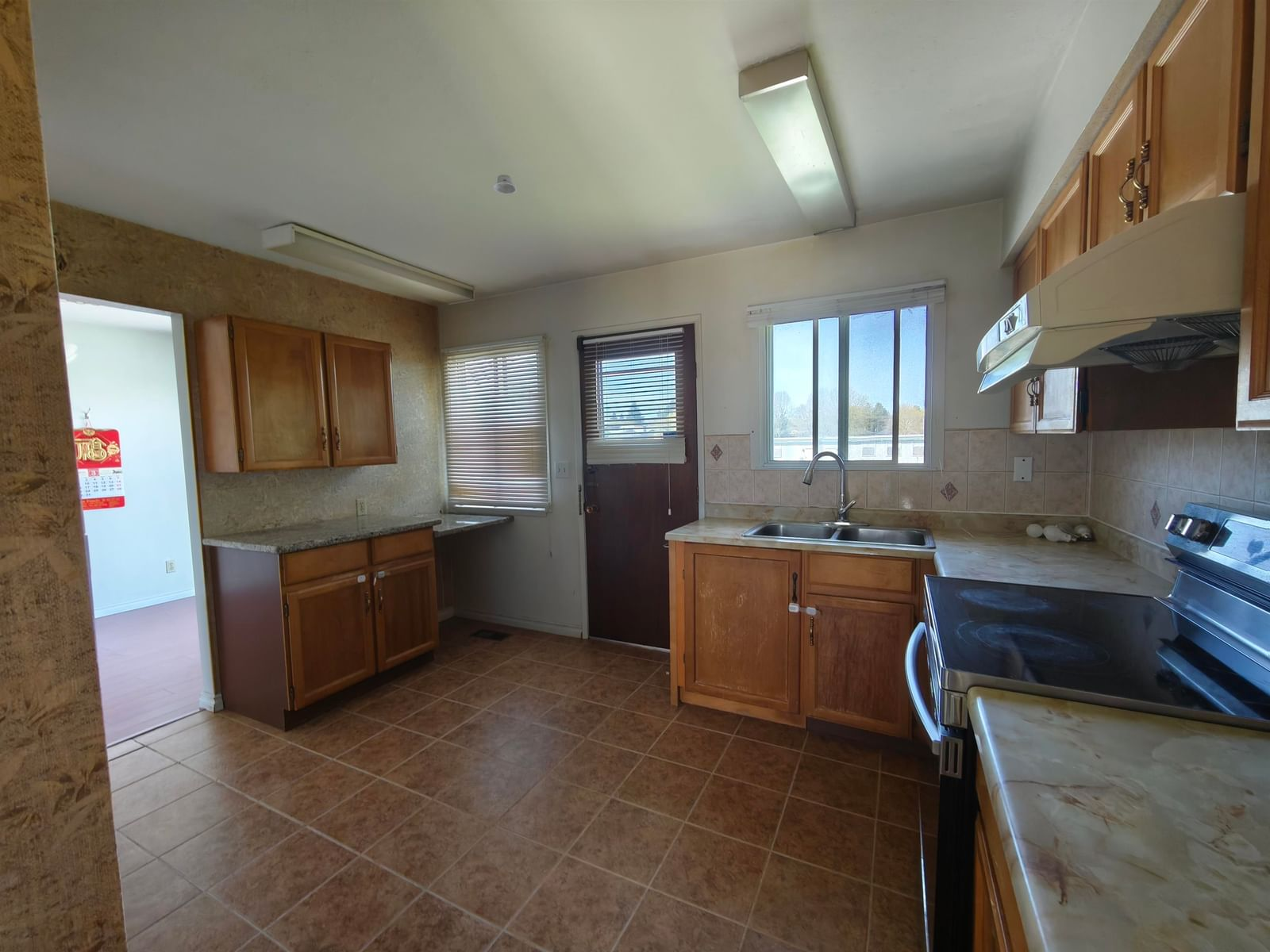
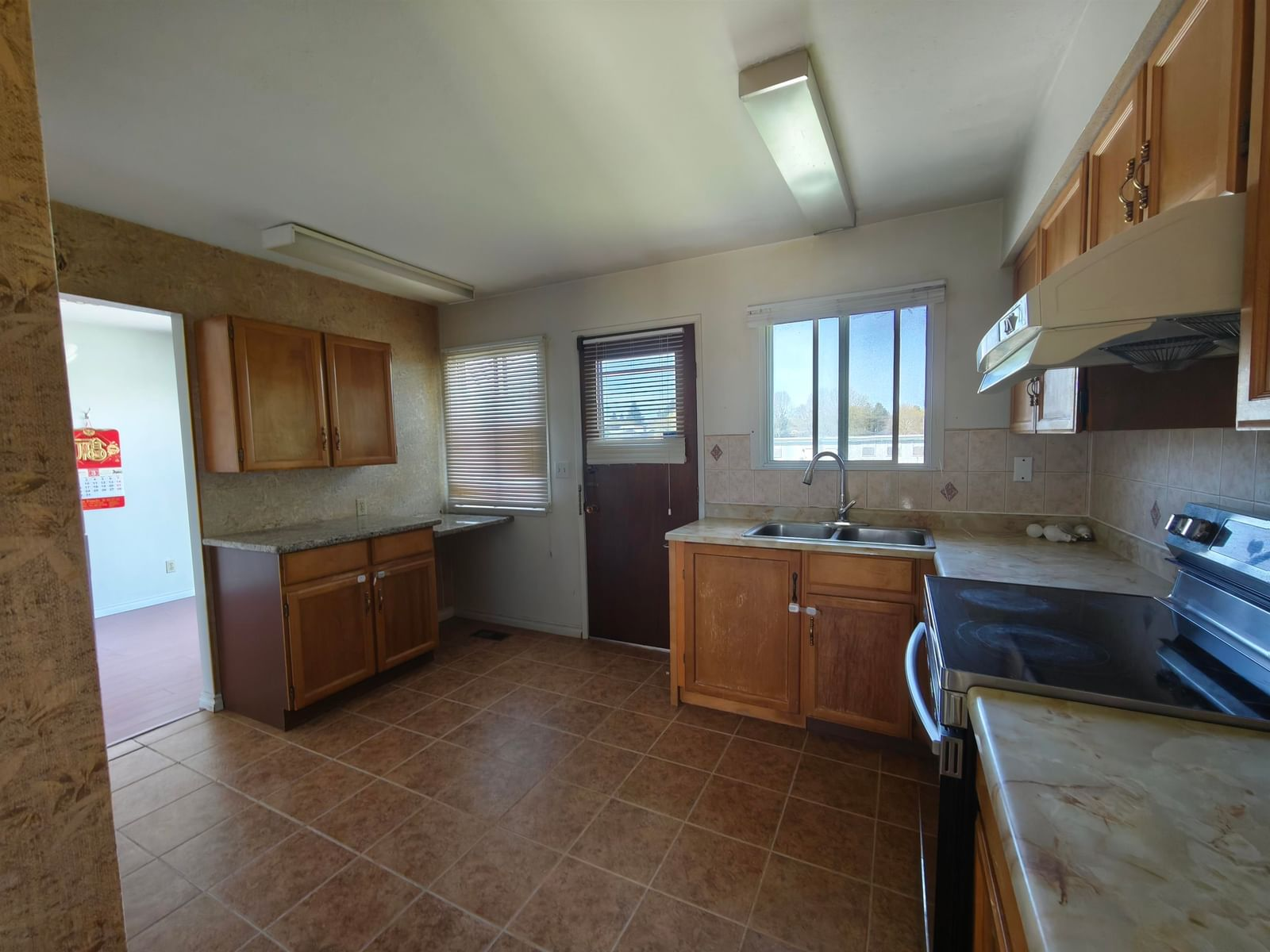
- recessed light (505, 183)
